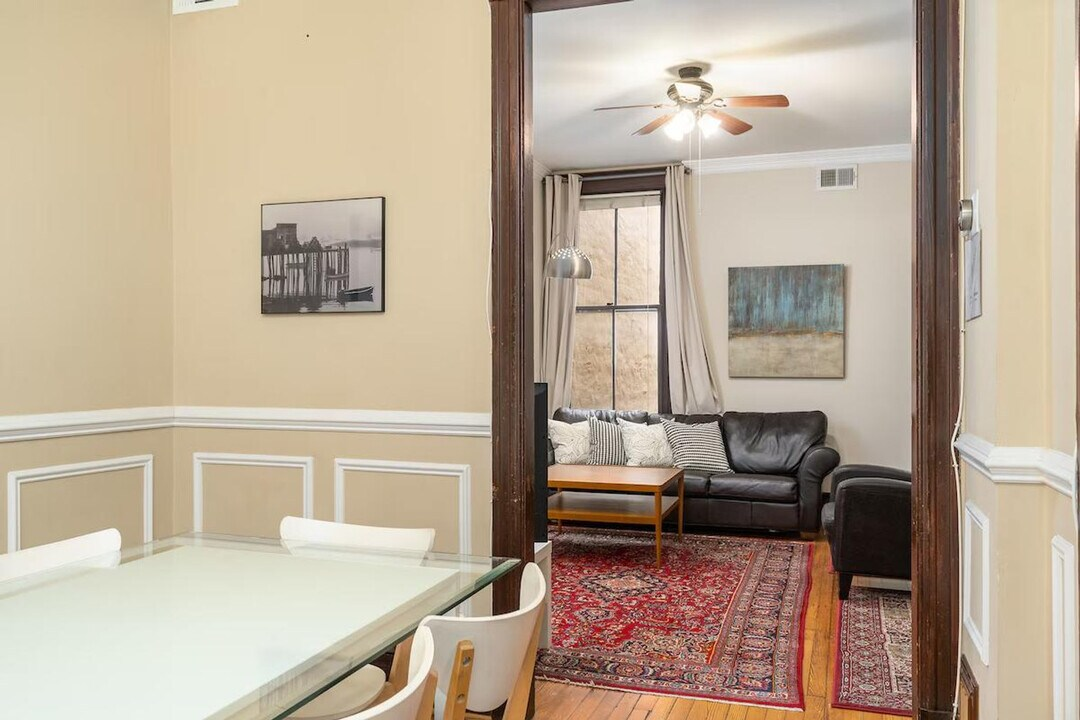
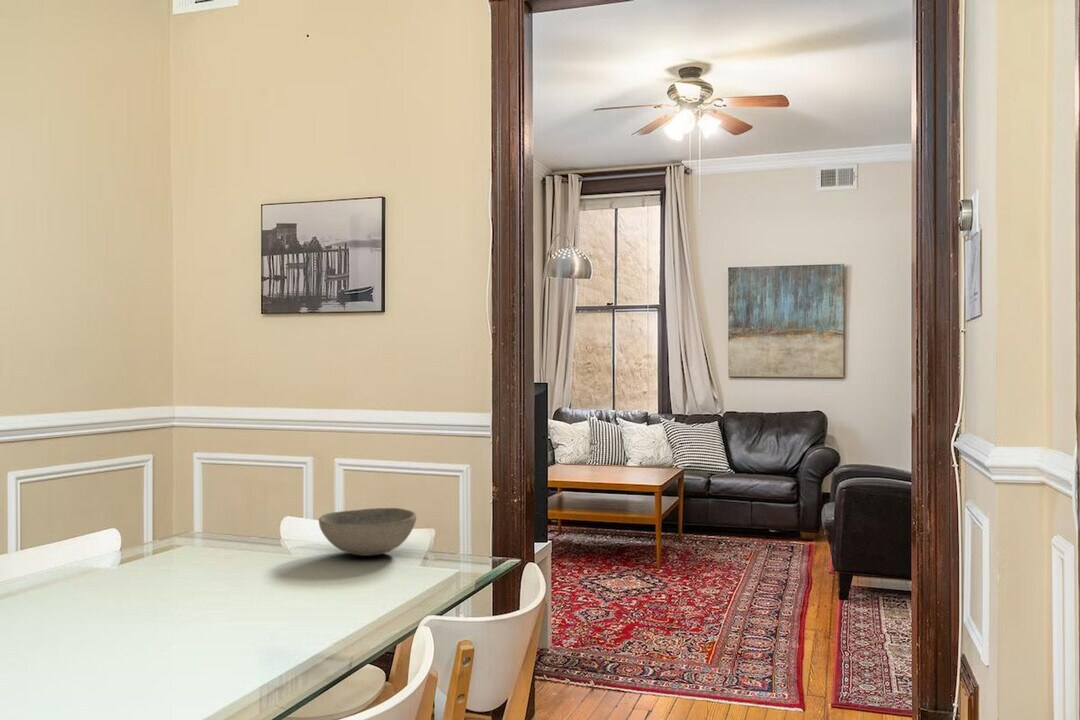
+ bowl (367, 534)
